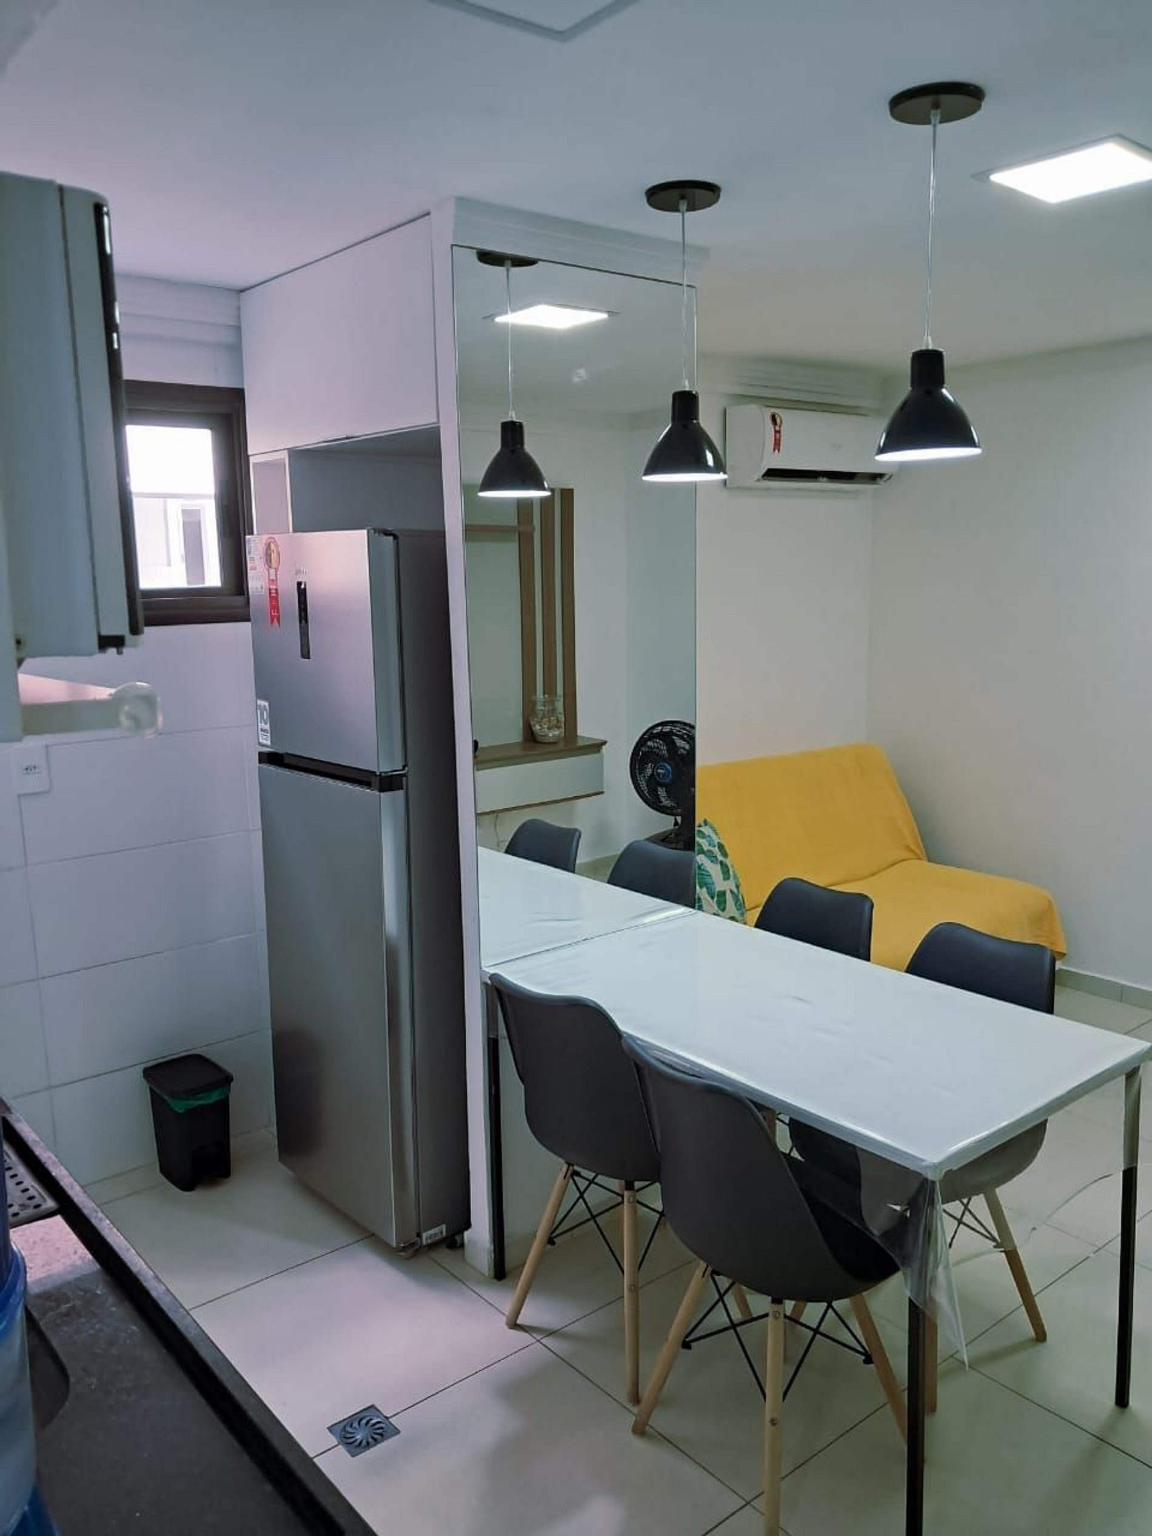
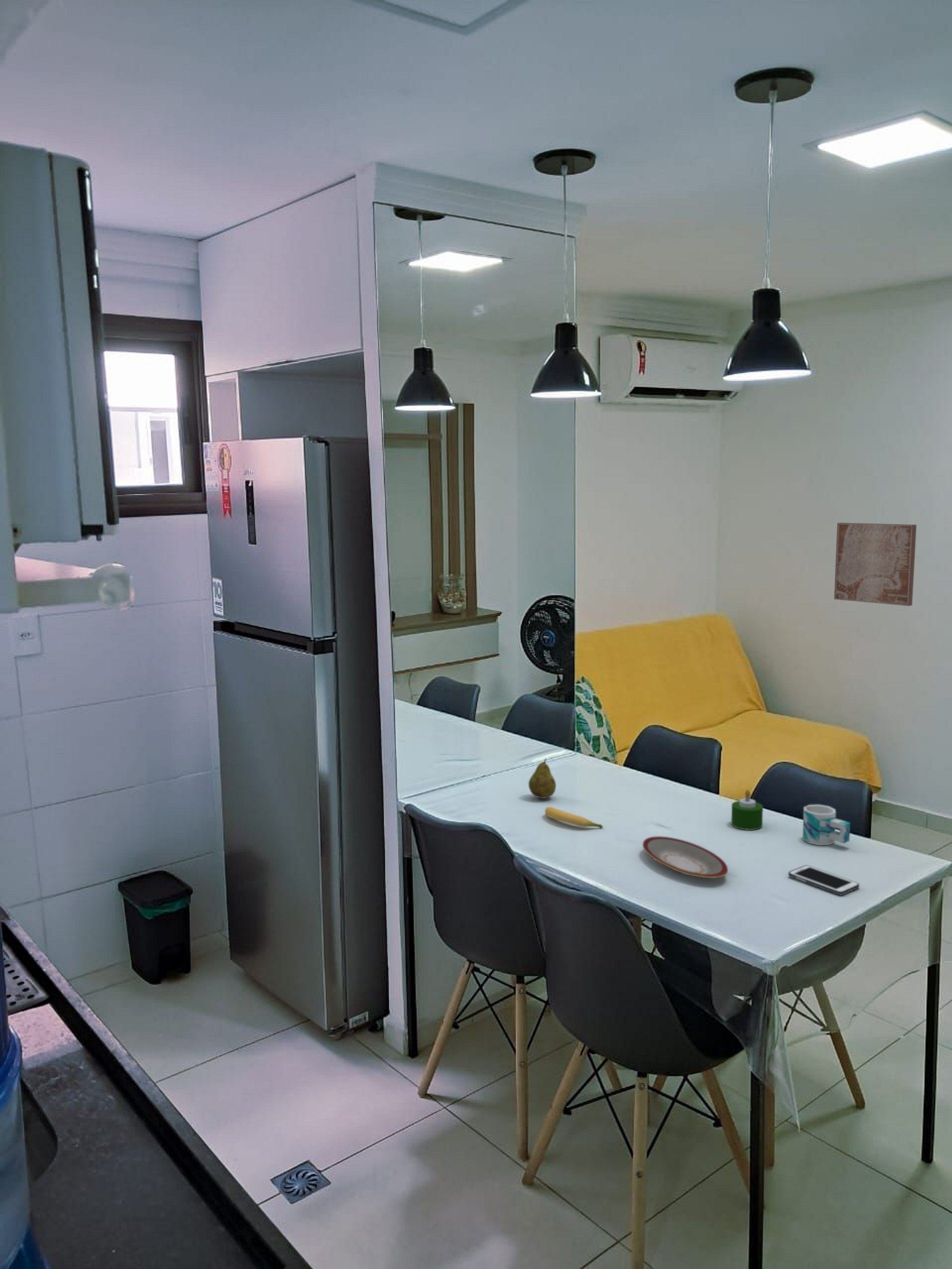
+ cell phone (823, 880)
+ banana (569, 816)
+ plate (683, 860)
+ mug (826, 826)
+ fruit (542, 779)
+ candle (747, 807)
+ wall art (874, 563)
